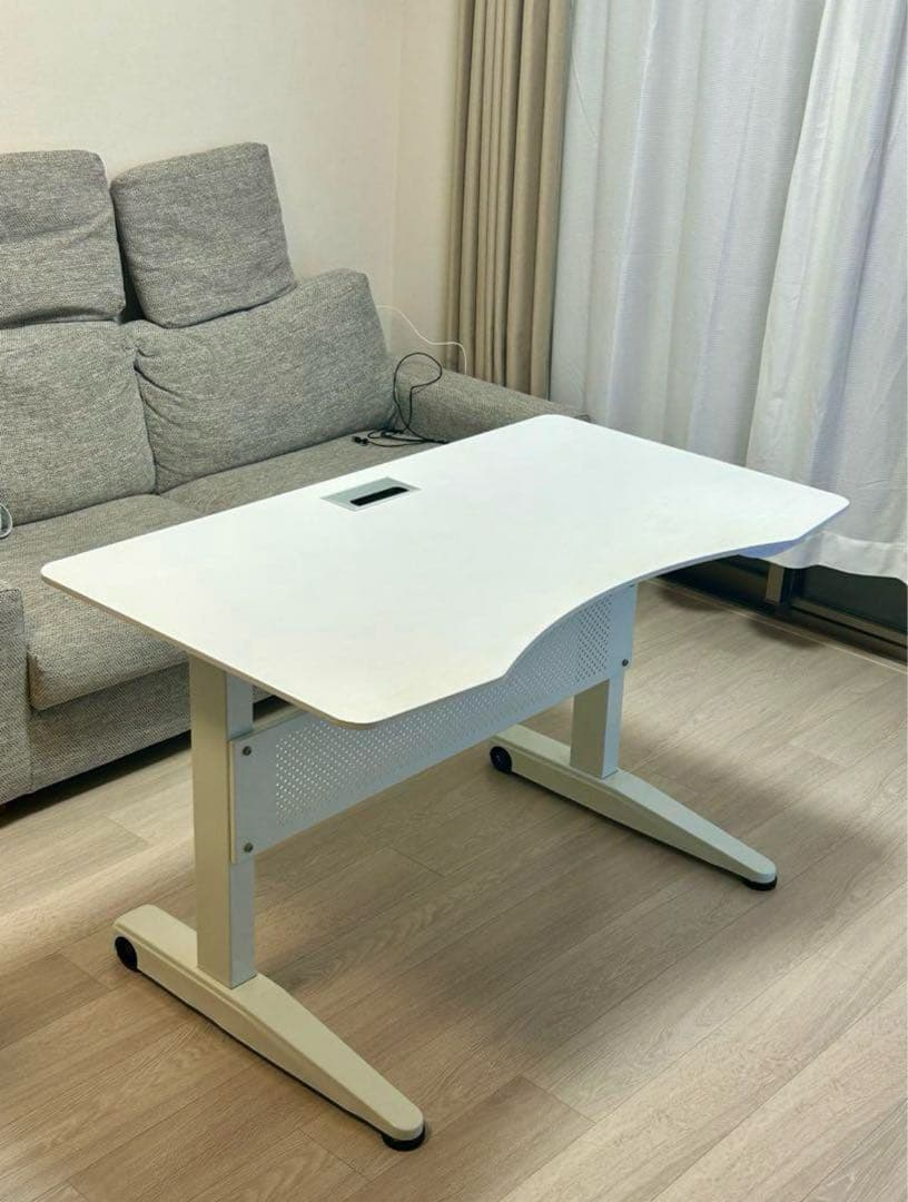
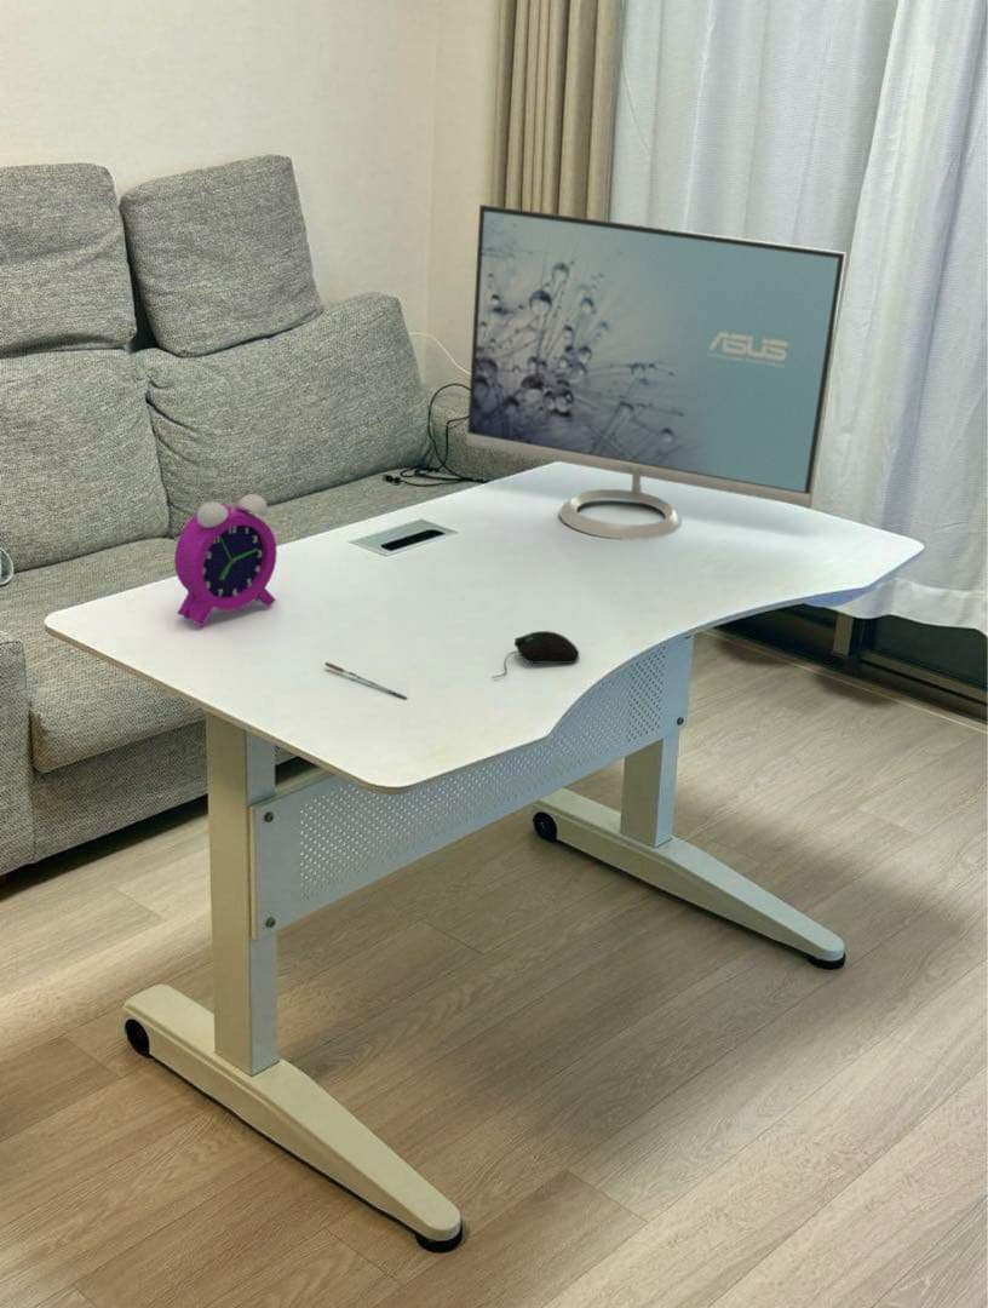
+ monitor (633, 380)
+ alarm clock (226, 546)
+ computer mouse (533, 649)
+ pen (364, 679)
